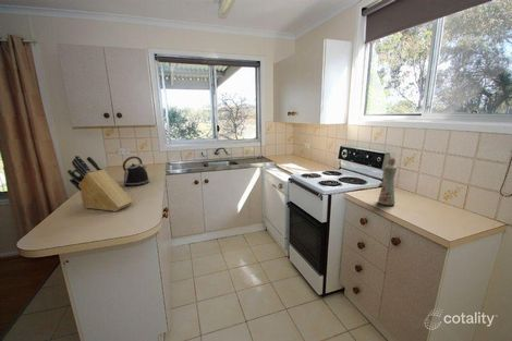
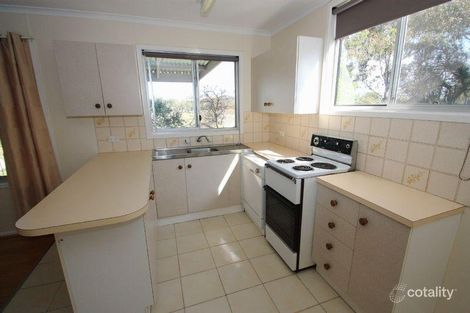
- kettle (135, 170)
- knife block (98, 181)
- bottle (389, 181)
